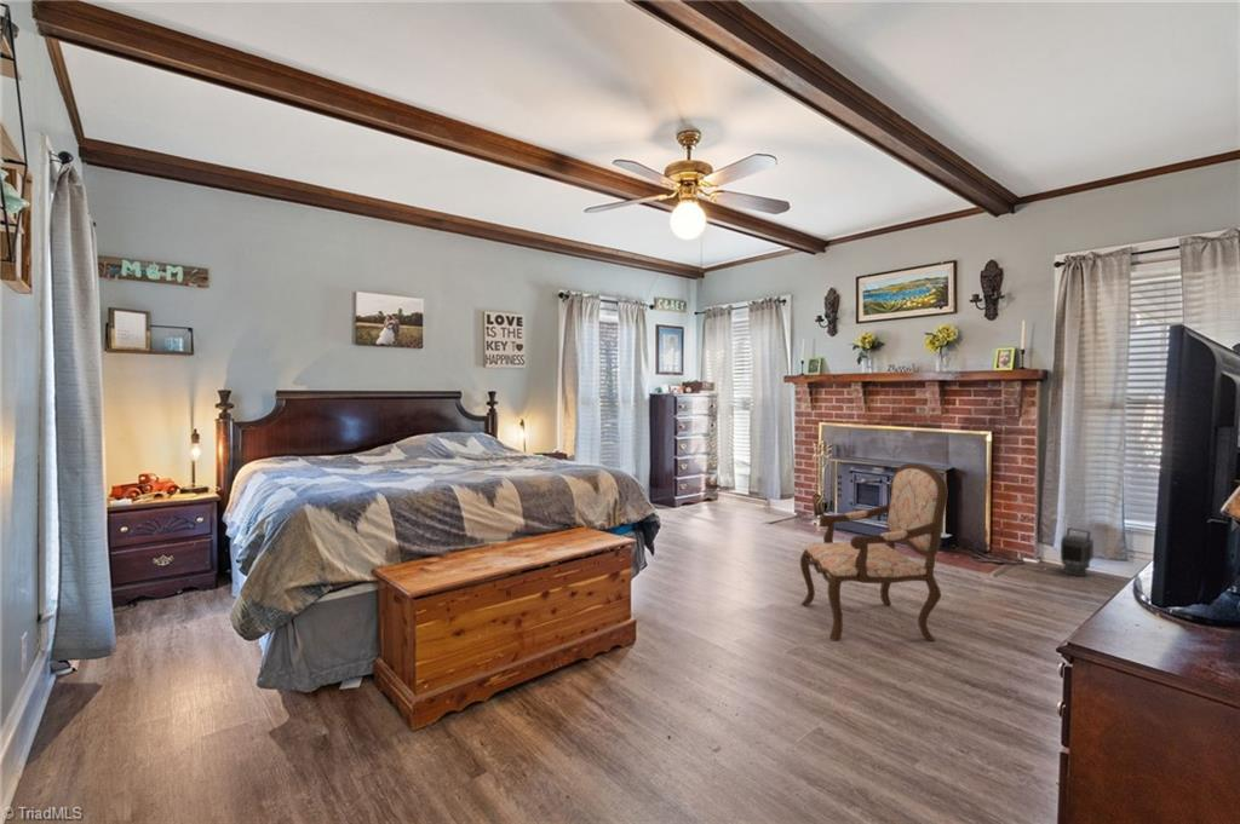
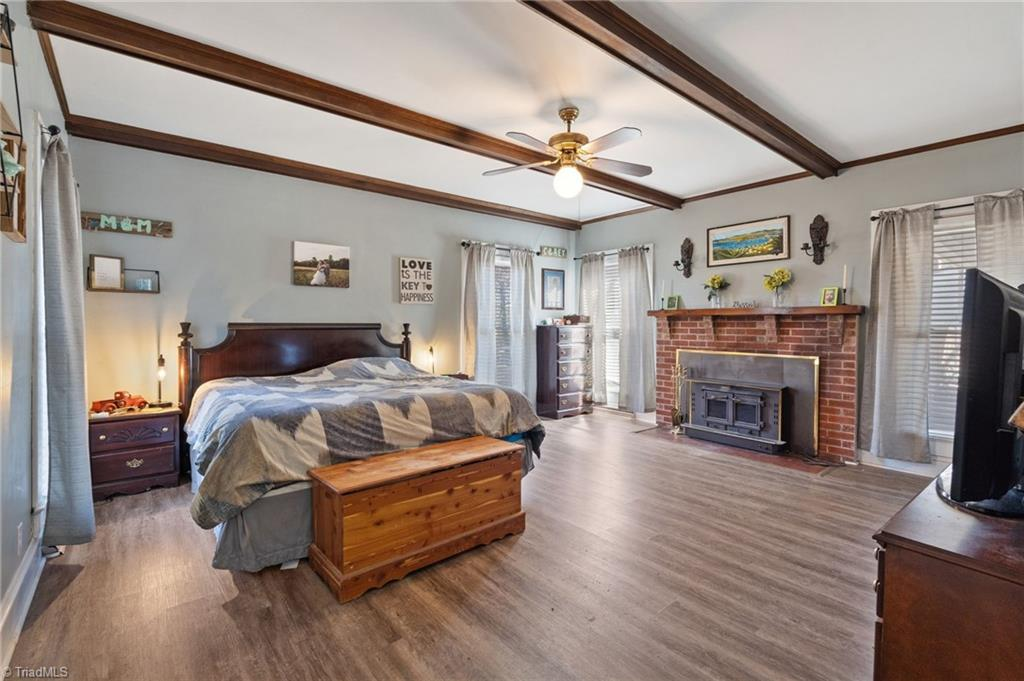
- armchair (867, 542)
- lantern (1077, 551)
